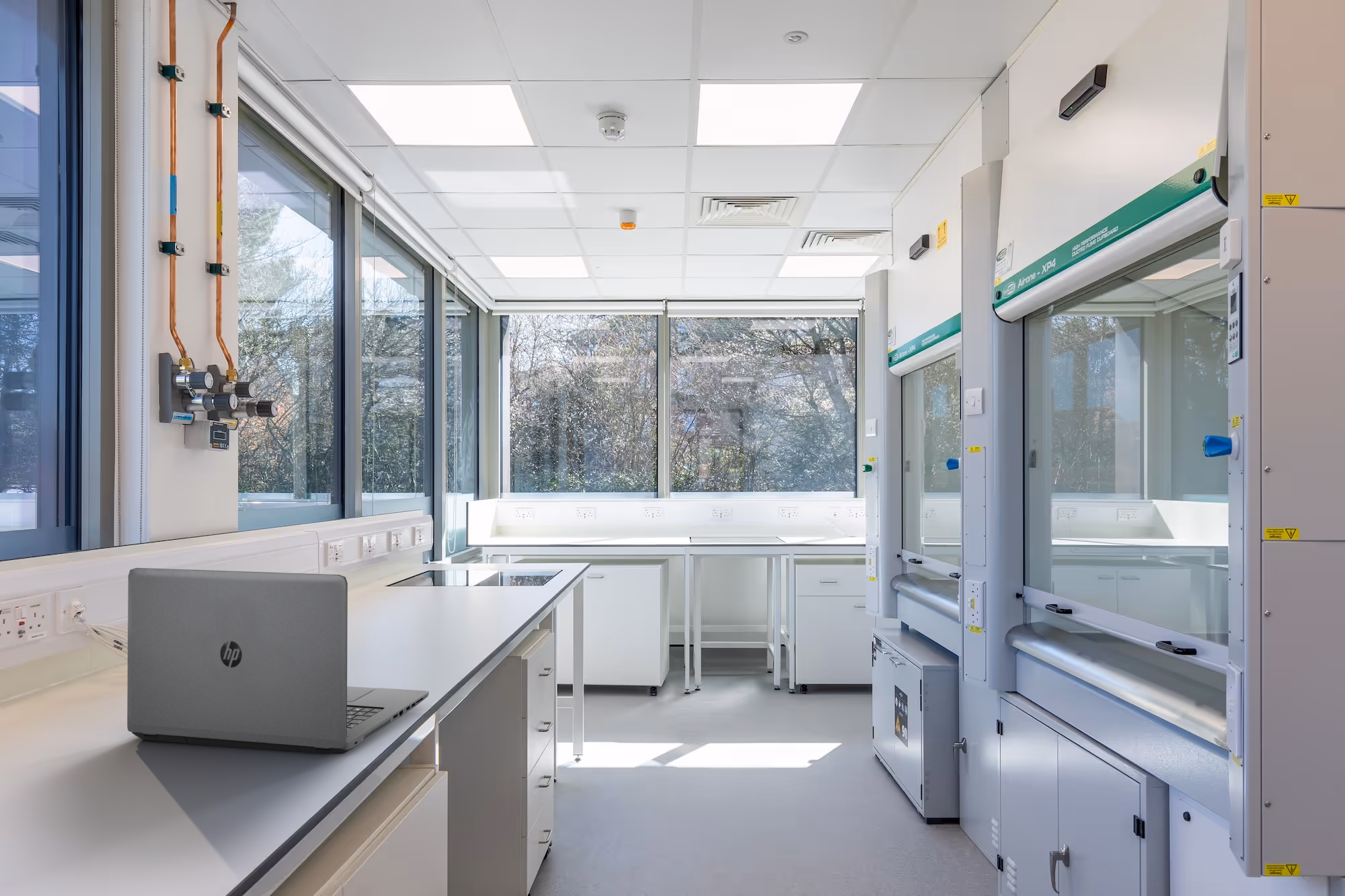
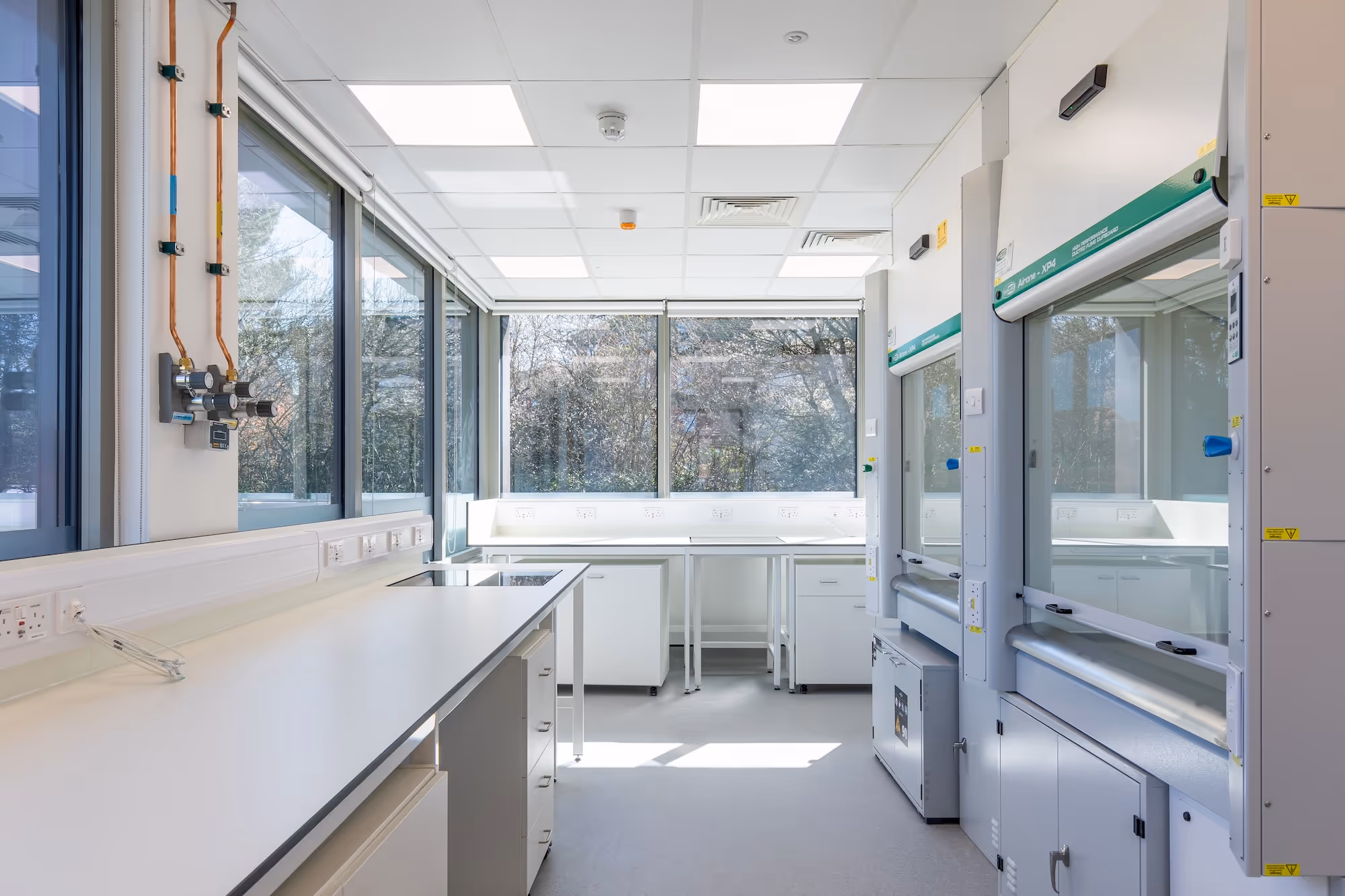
- laptop (289, 640)
